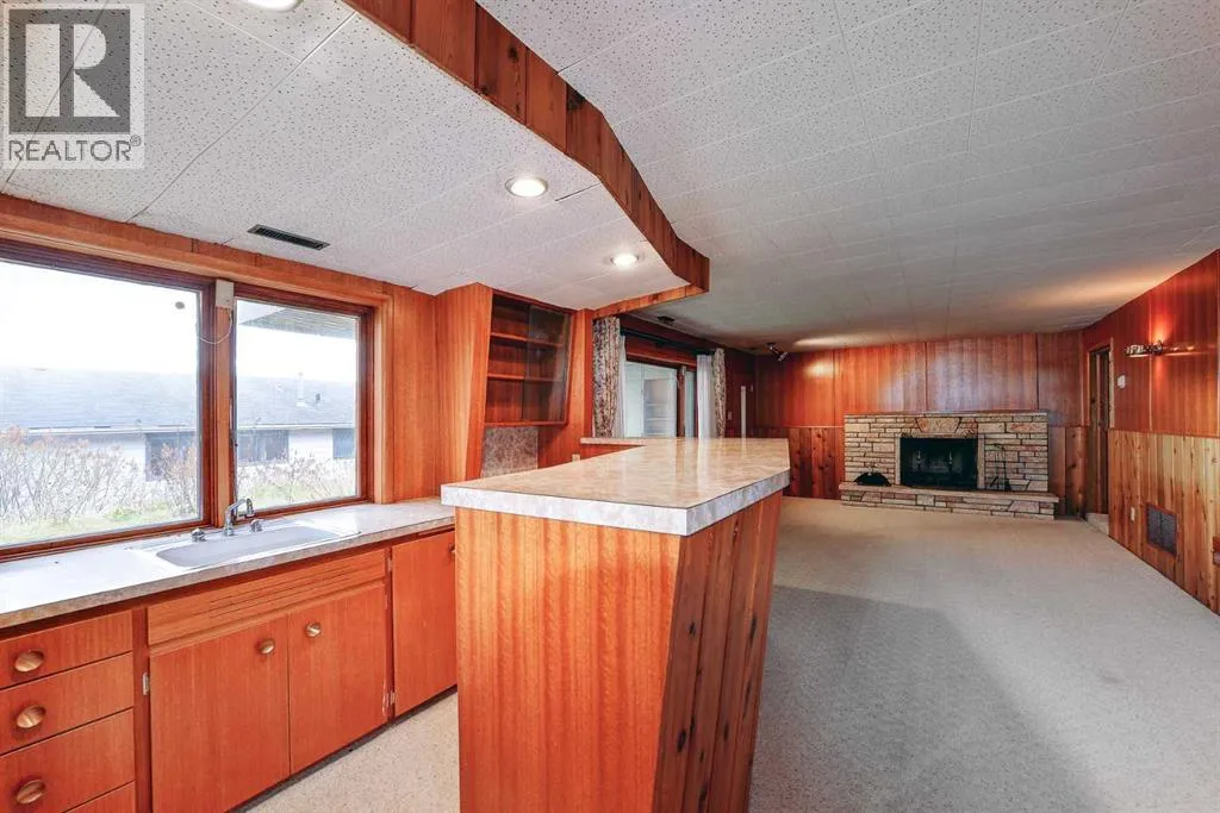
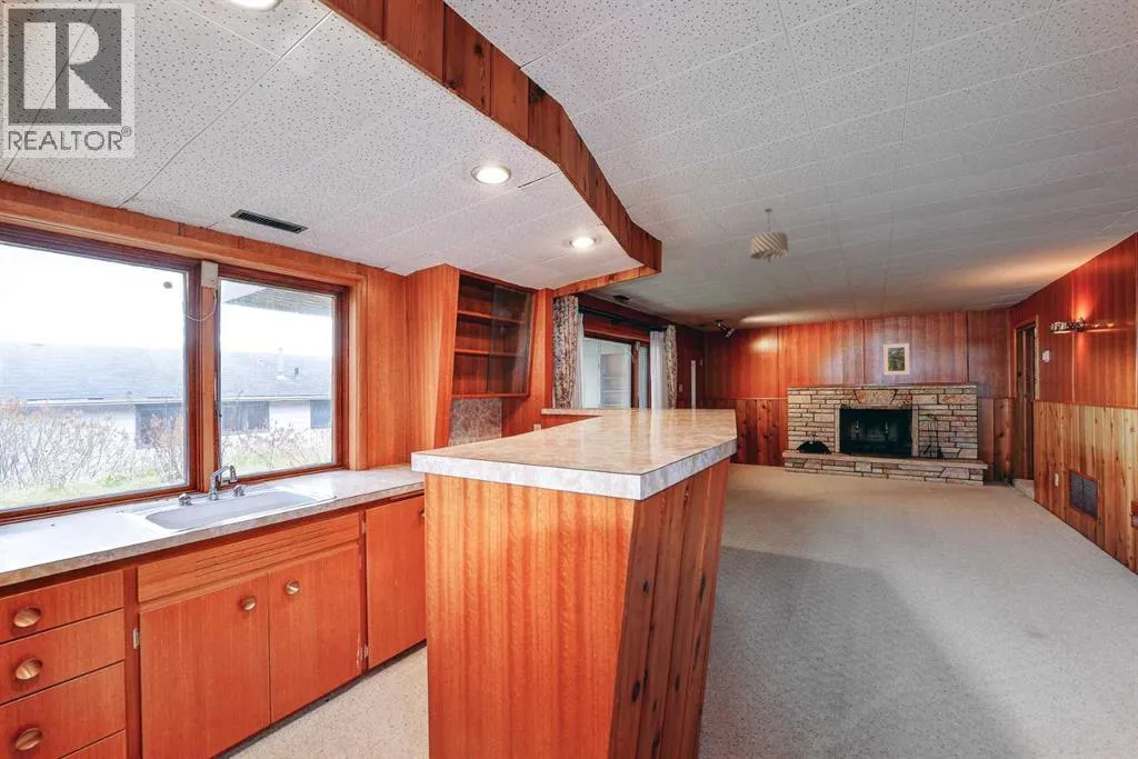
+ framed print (896, 359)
+ pendant light (768, 236)
